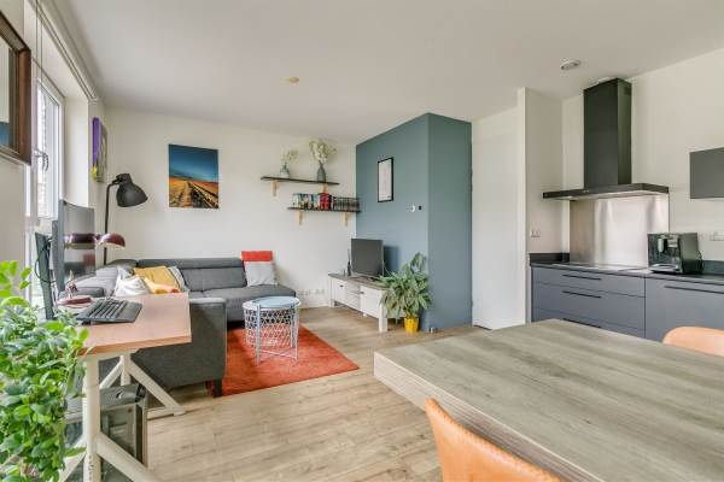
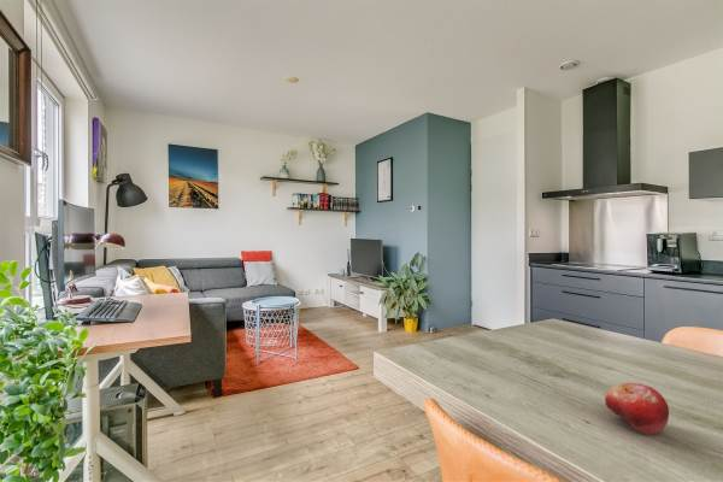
+ fruit (637, 405)
